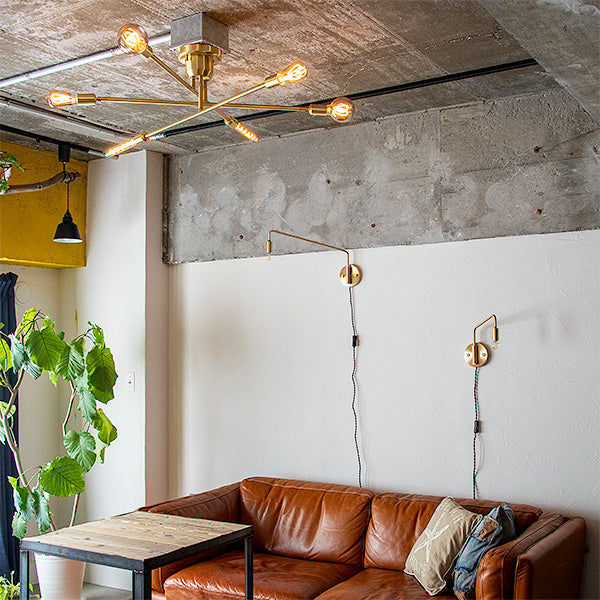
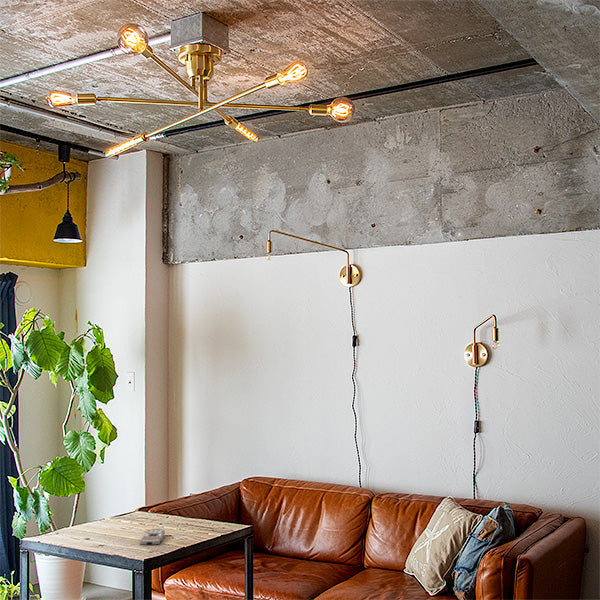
+ remote control (153, 537)
